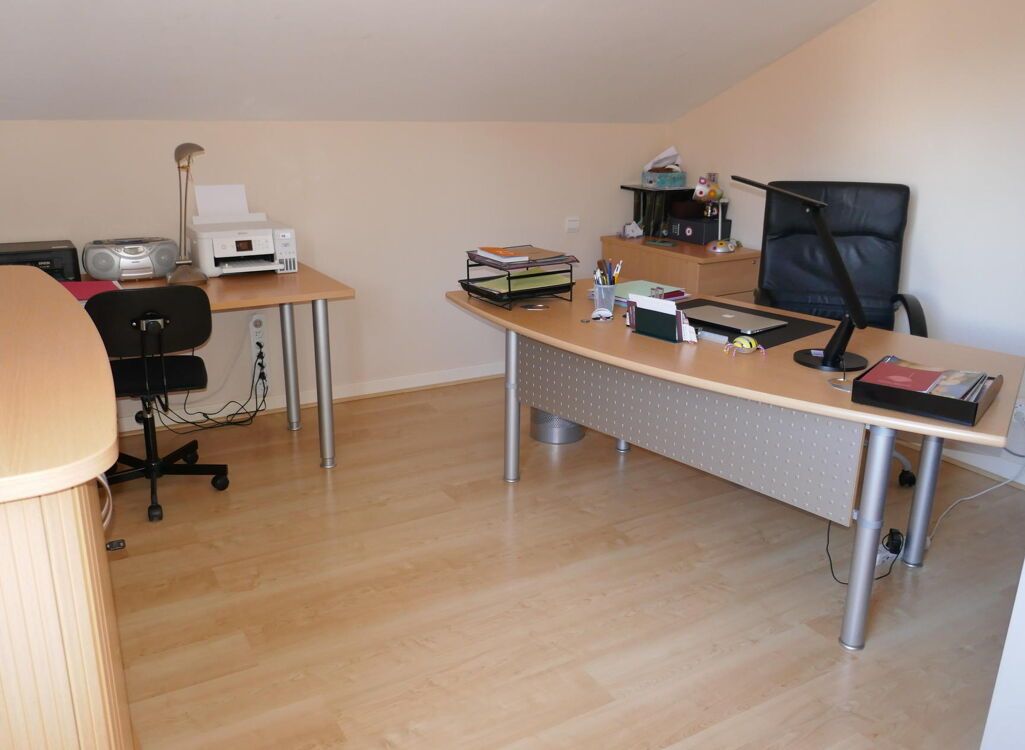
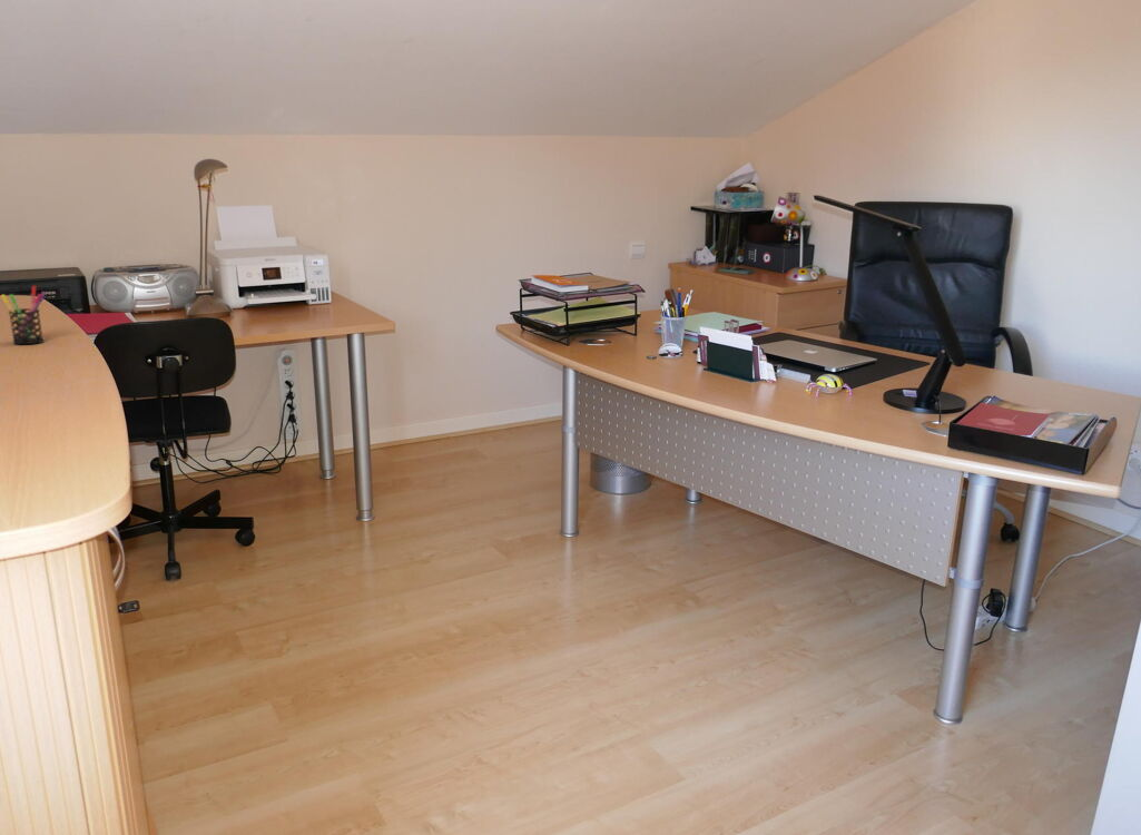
+ pen holder (24, 314)
